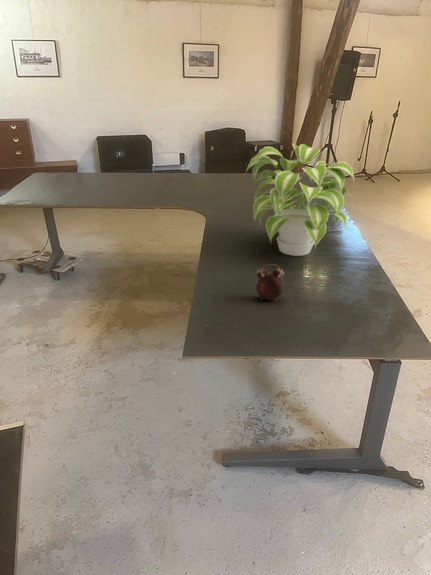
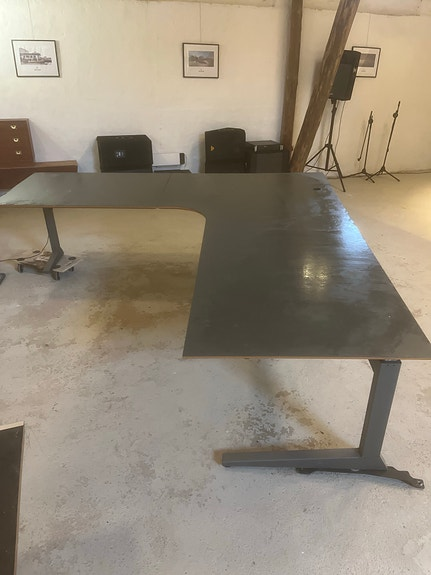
- alarm clock (269, 281)
- plant (296, 200)
